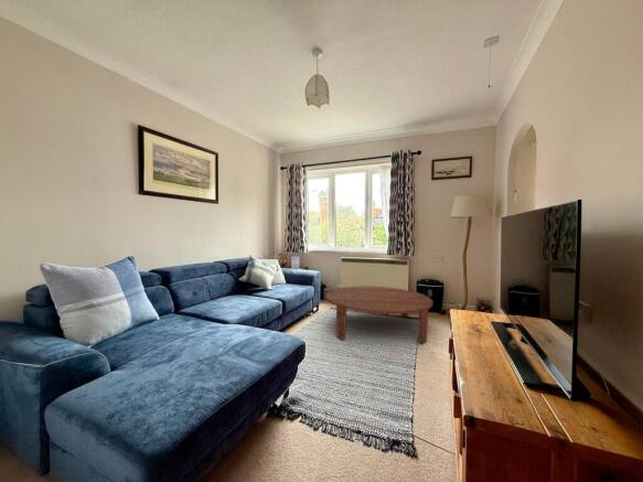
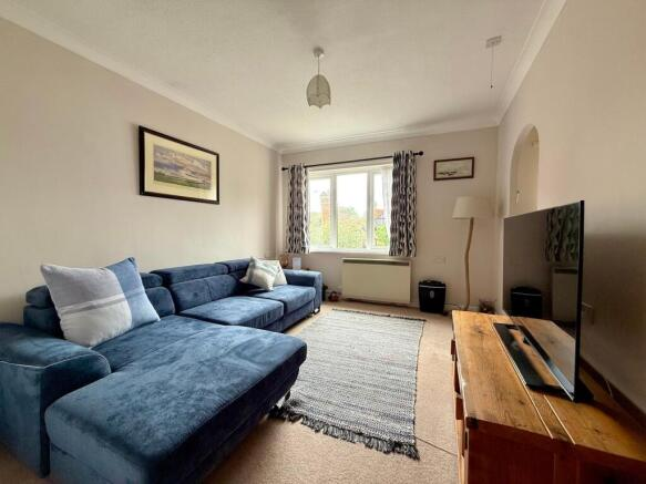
- coffee table (376, 311)
